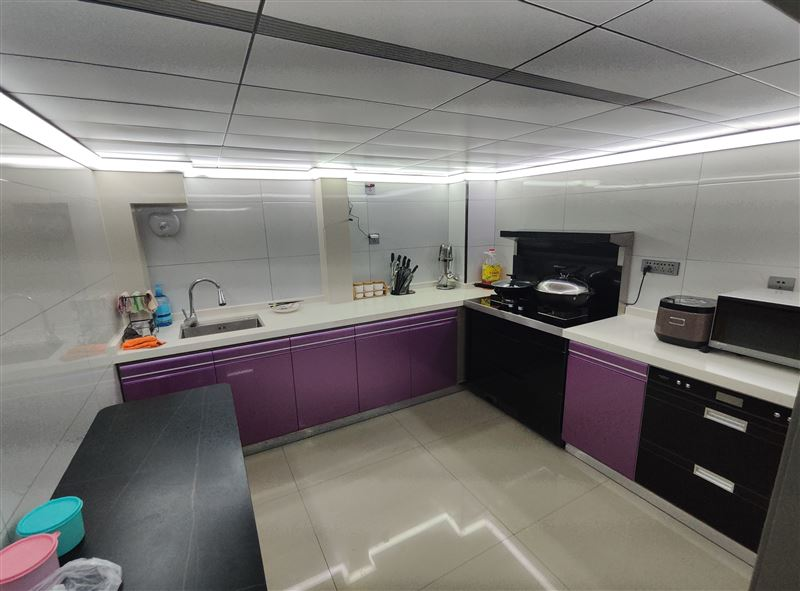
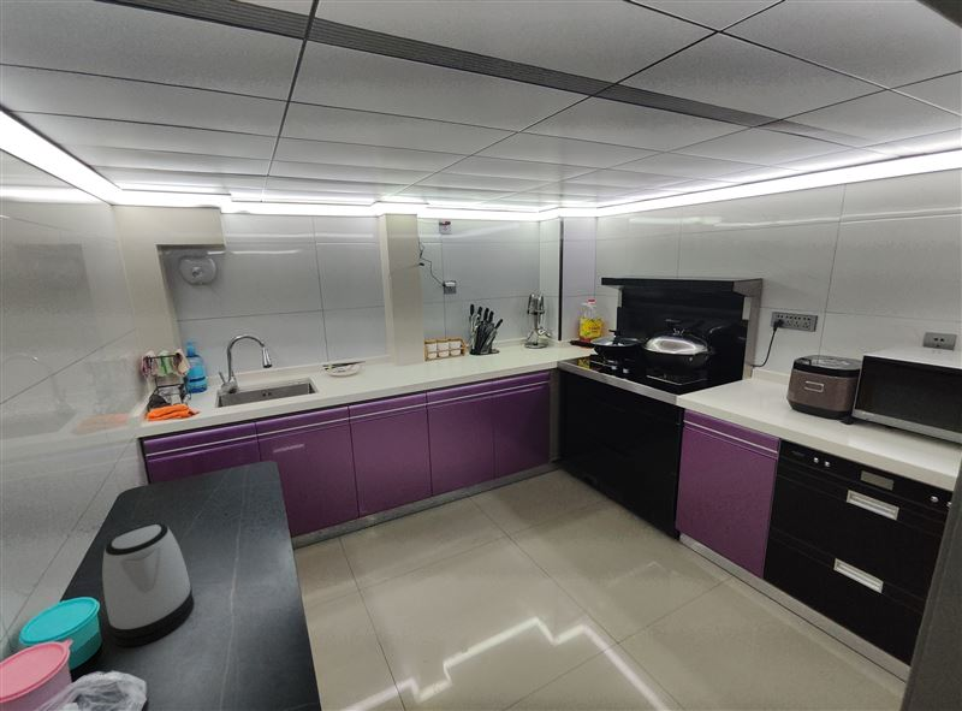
+ kettle (144, 571)
